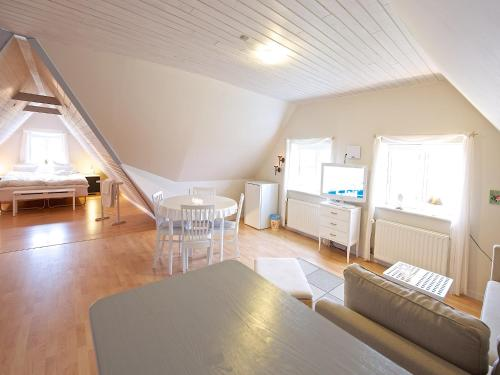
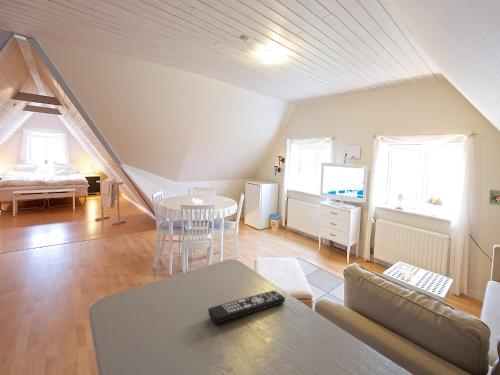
+ remote control (248, 305)
